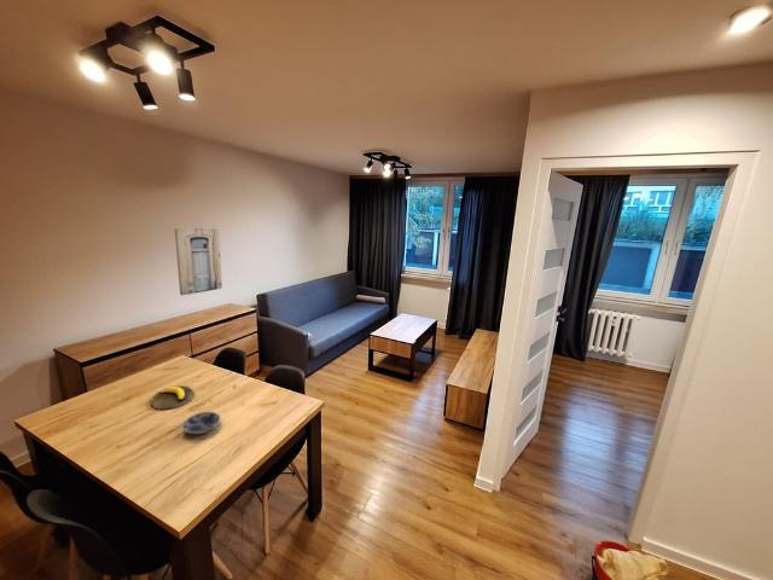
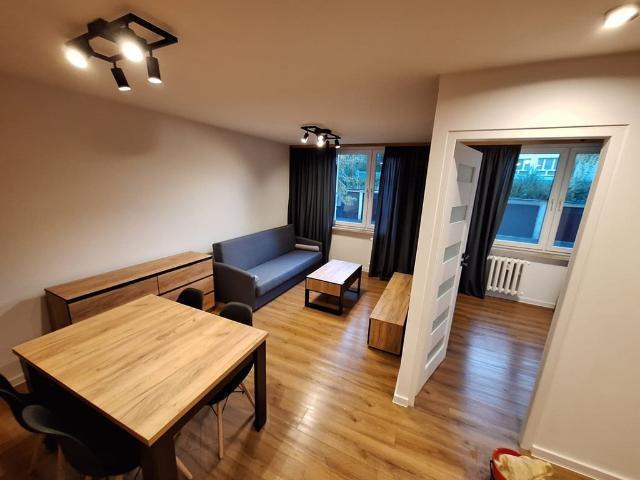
- bowl (202, 424)
- banana (173, 394)
- wall art (199, 260)
